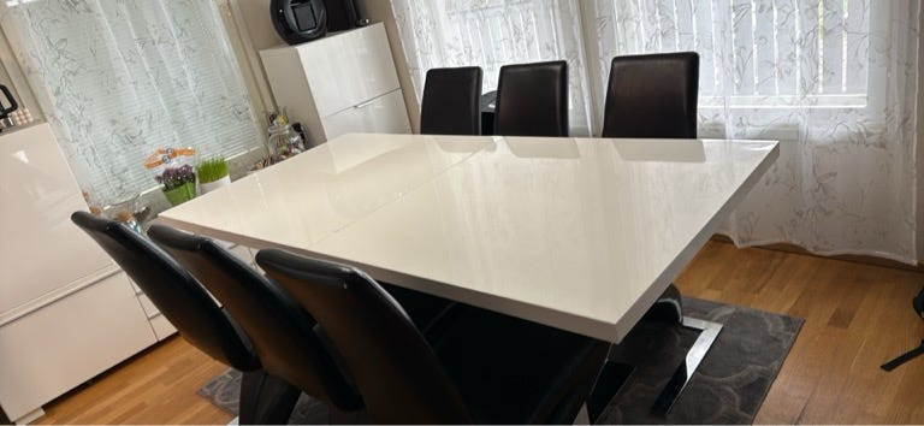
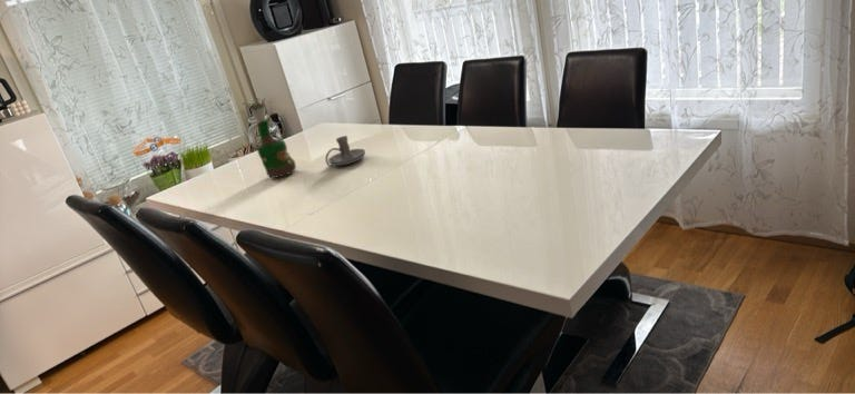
+ grog bottle (271, 139)
+ candle holder (342, 151)
